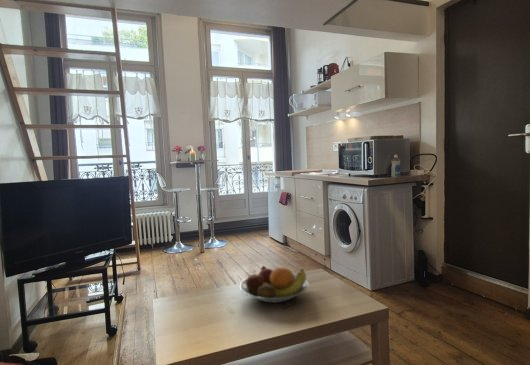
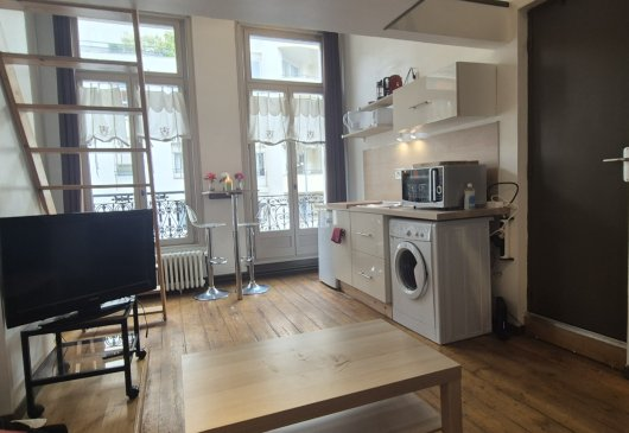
- fruit bowl (273, 281)
